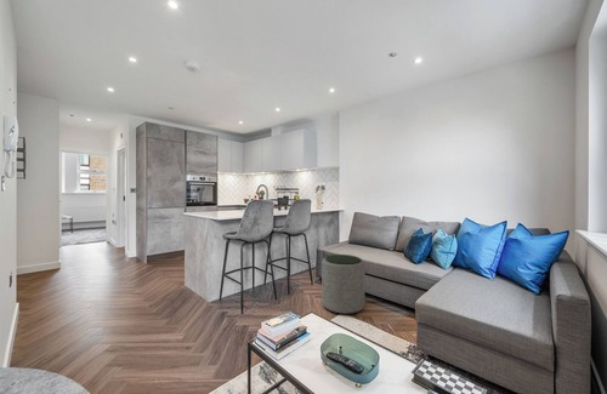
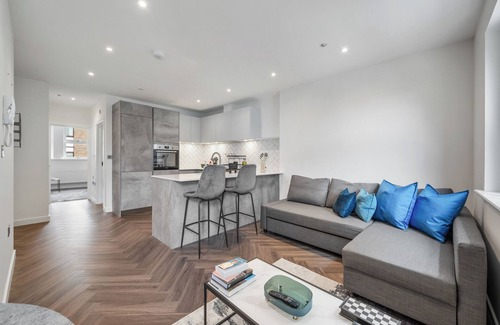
- ottoman (342, 281)
